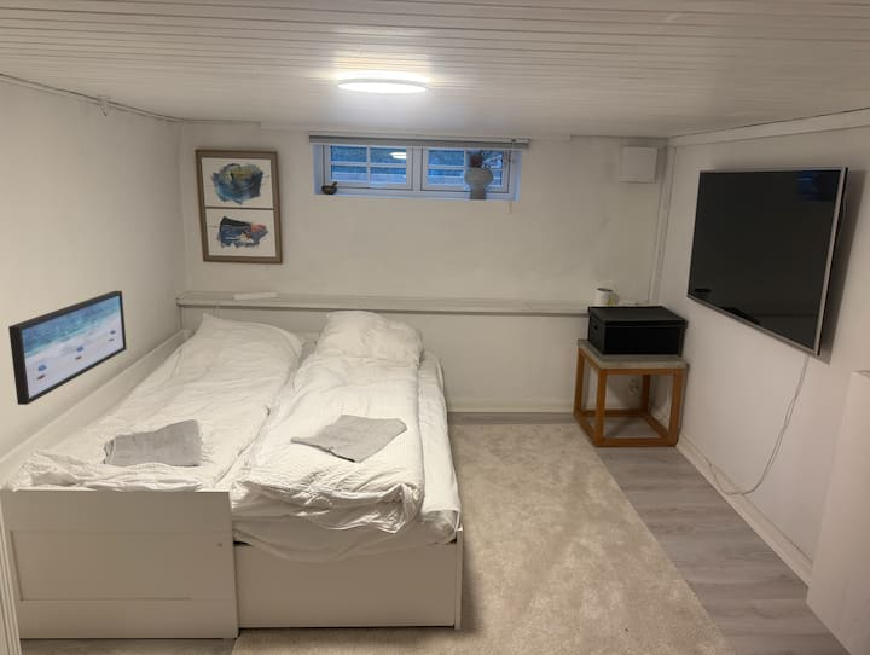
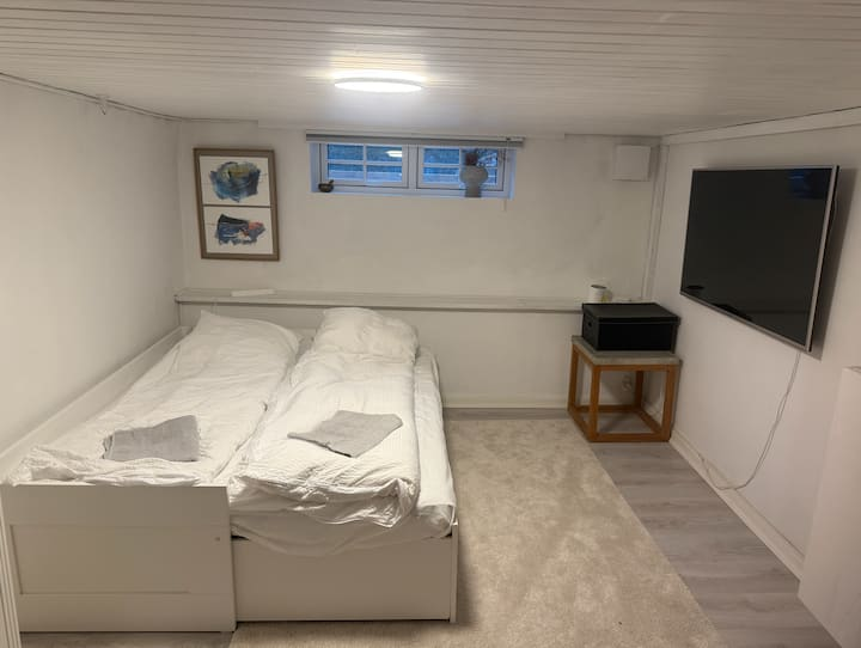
- wall art (76, 340)
